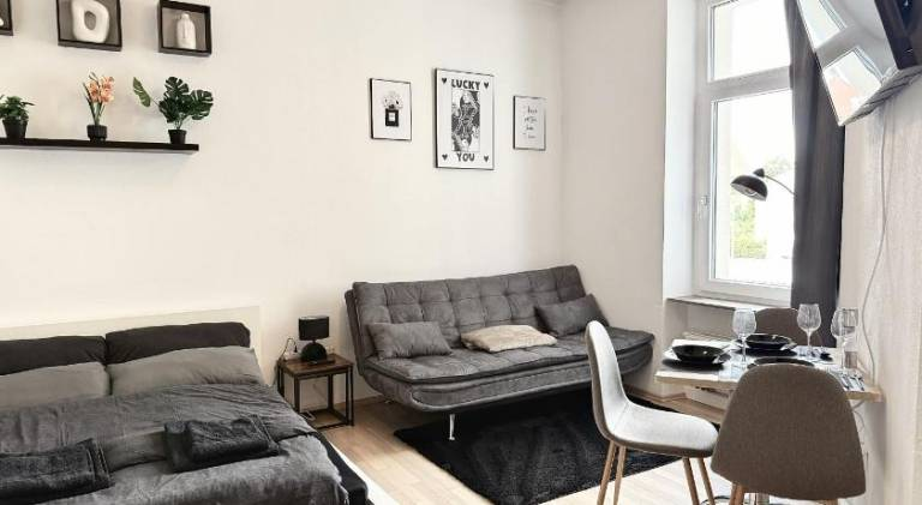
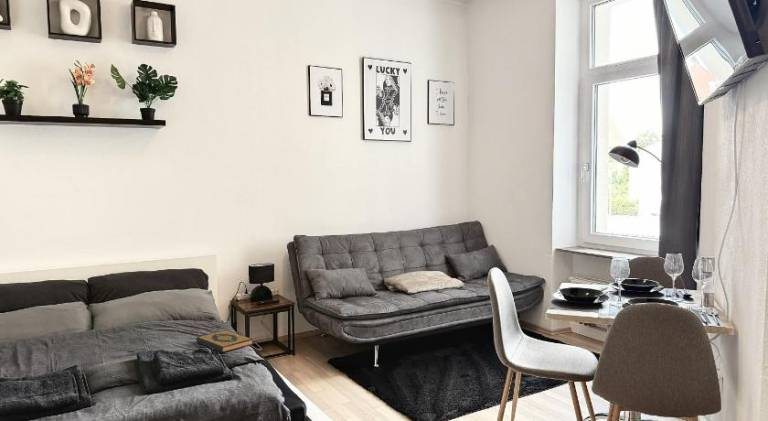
+ hardback book (224, 340)
